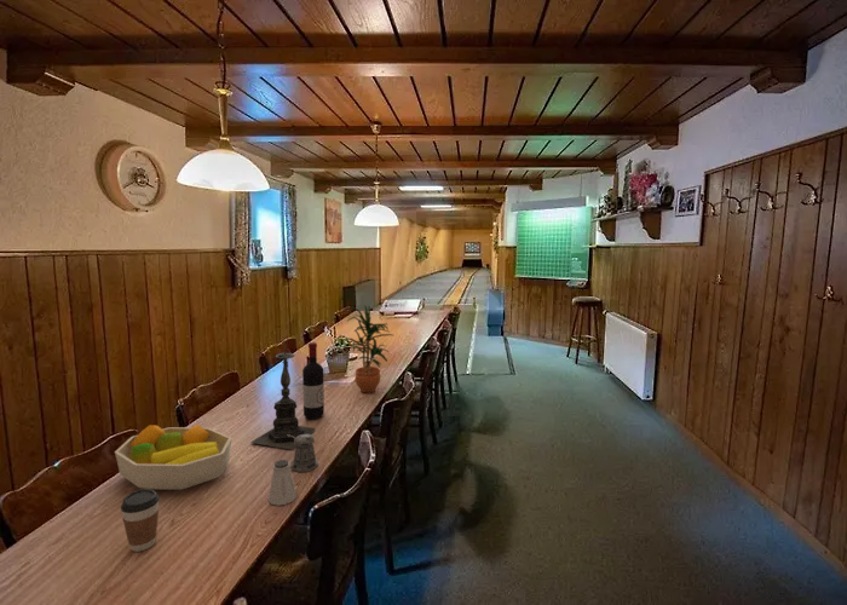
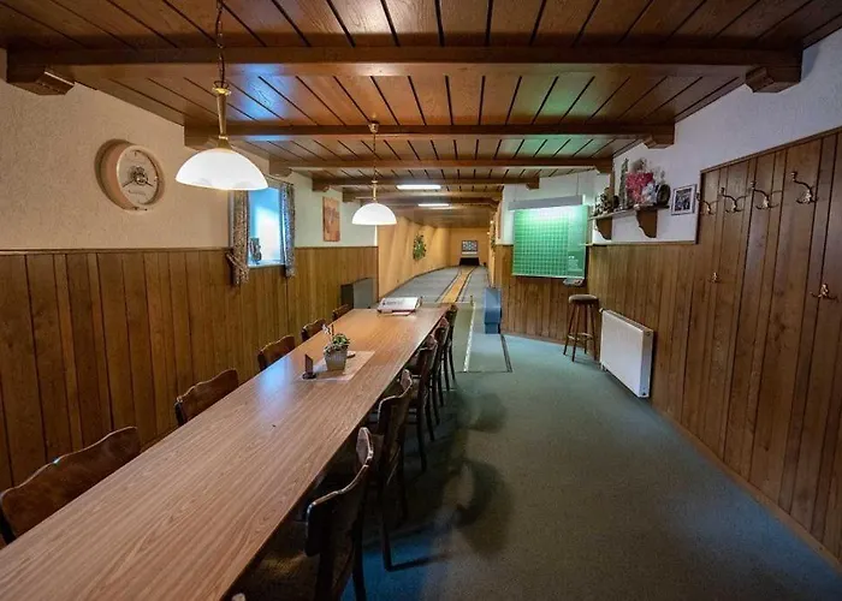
- potted plant (370, 348)
- saltshaker (282, 479)
- candle holder (284, 388)
- pepper shaker (302, 449)
- coffee cup (142, 520)
- wine bottle (312, 380)
- fruit bowl (175, 453)
